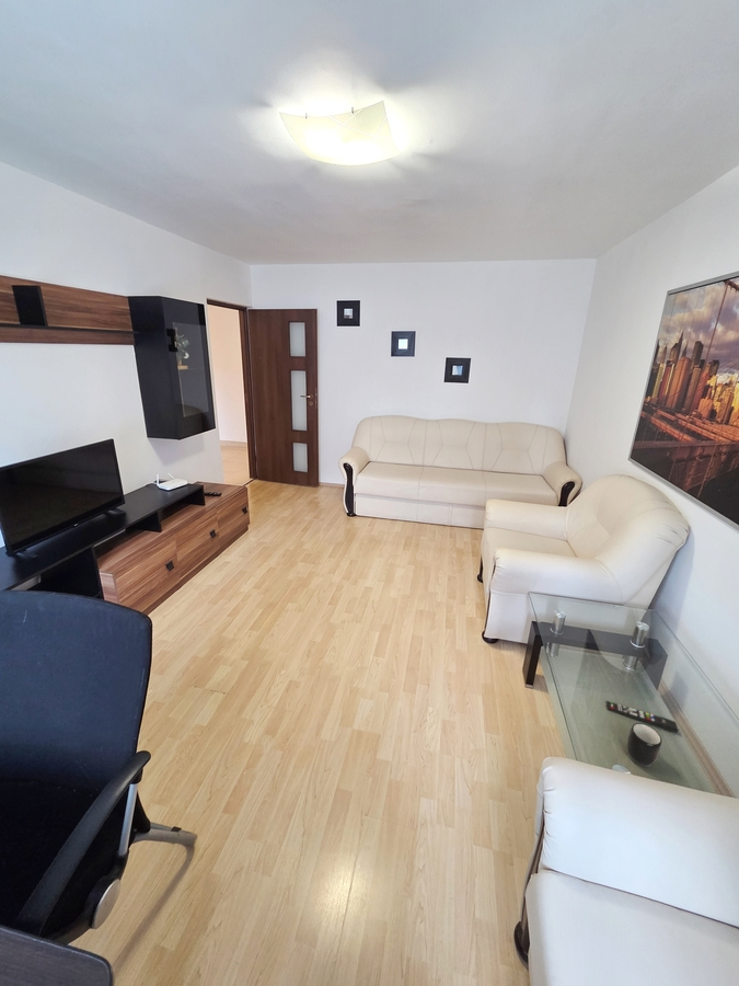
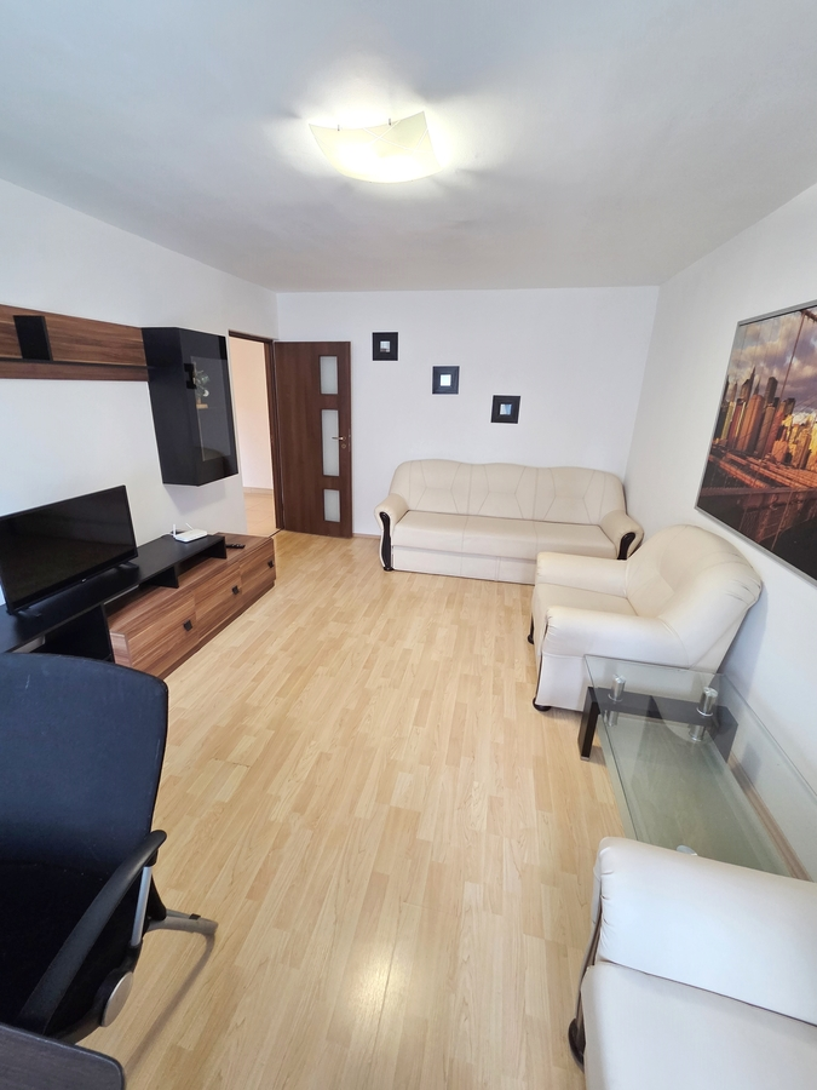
- mug (643, 742)
- remote control (640, 715)
